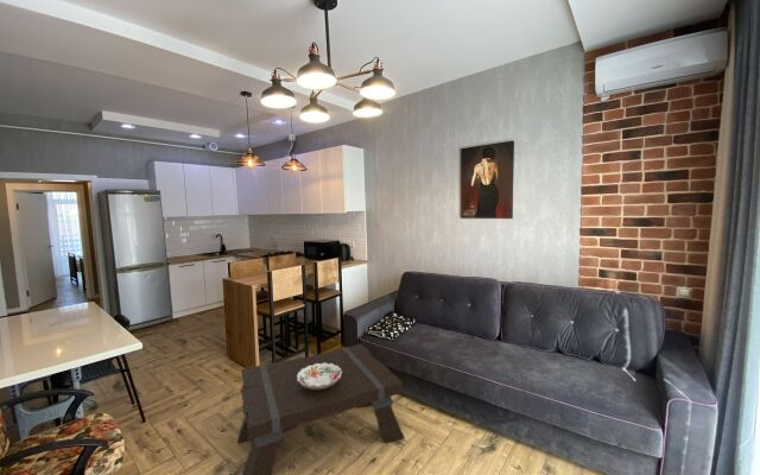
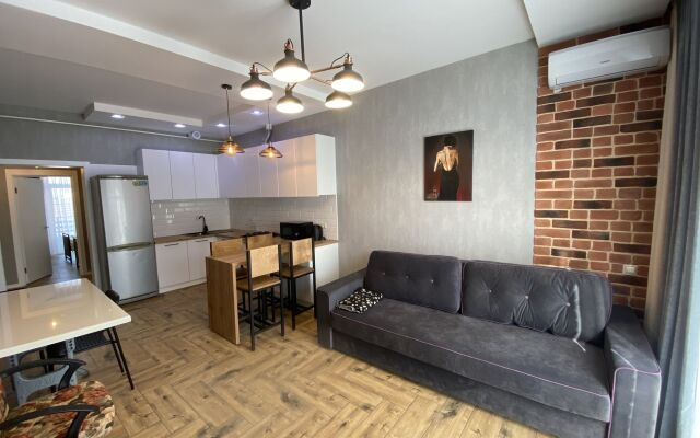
- coffee table (318, 404)
- decorative bowl (319, 376)
